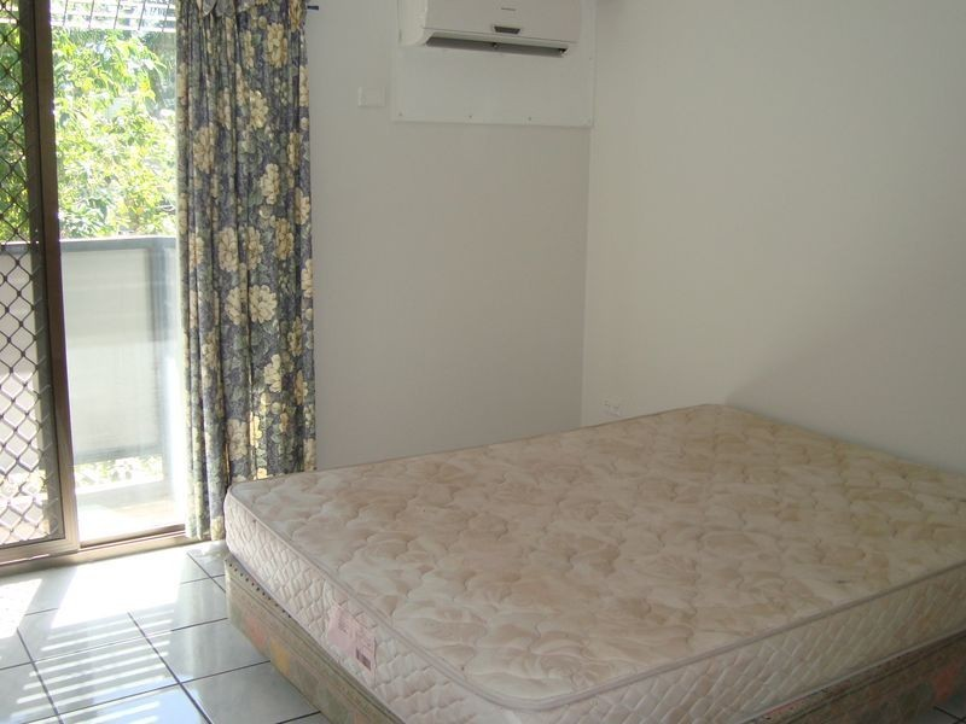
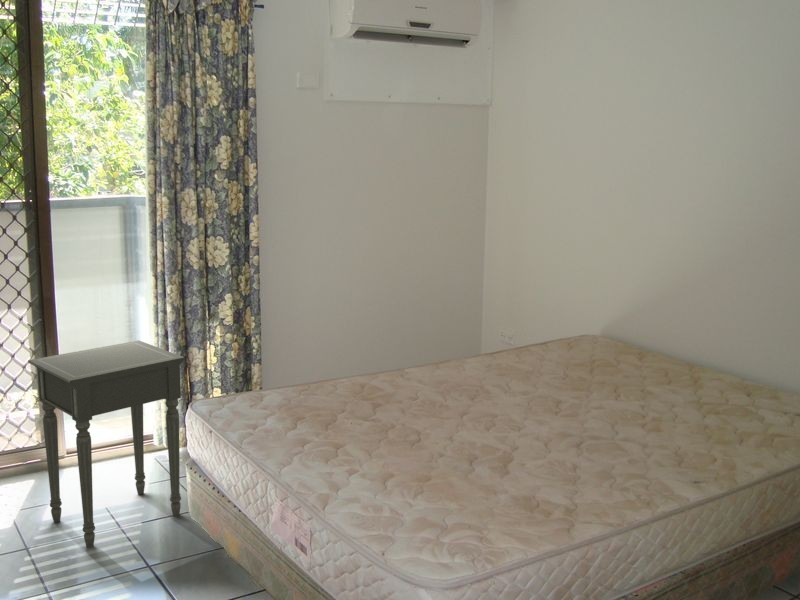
+ side table (90, 439)
